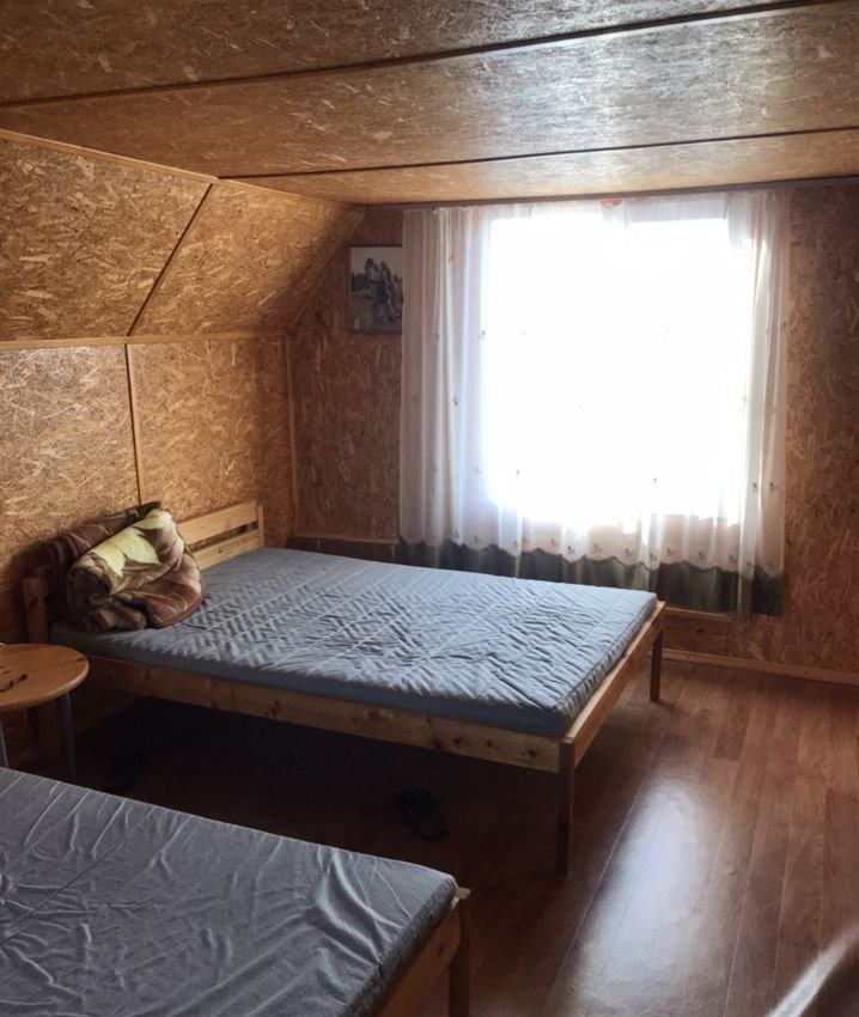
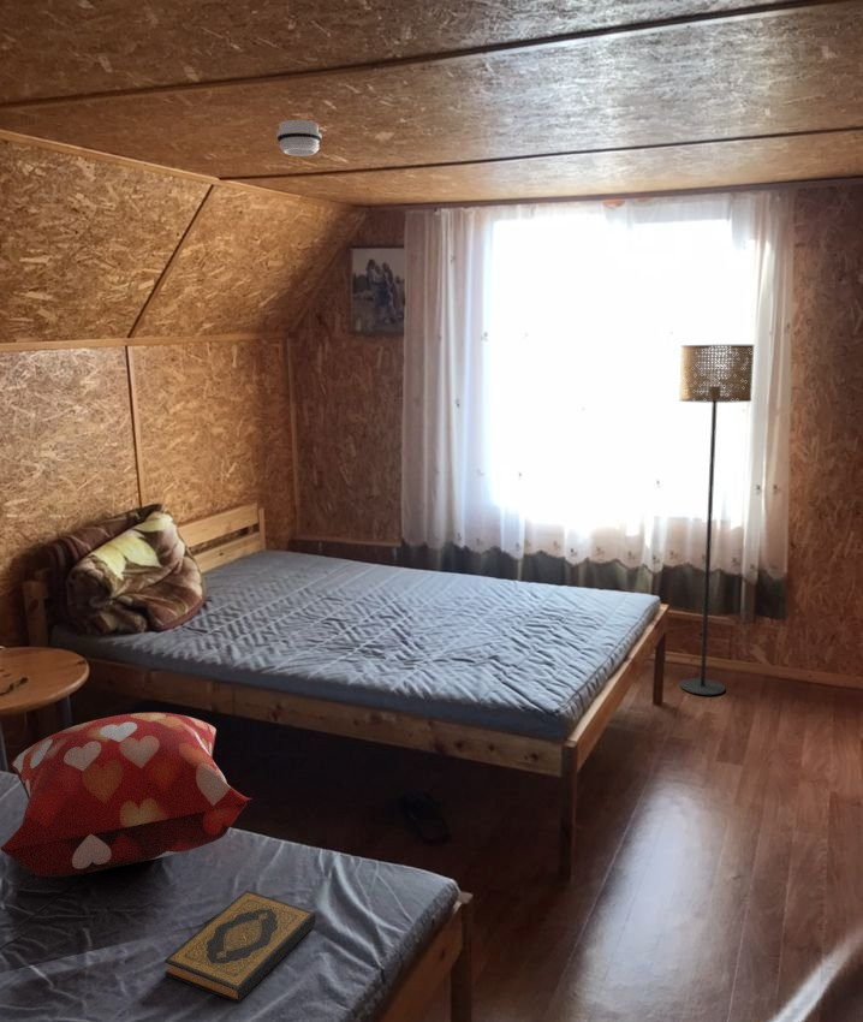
+ smoke detector (298, 138)
+ floor lamp (709, 521)
+ decorative pillow (126, 782)
+ hardback book (243, 941)
